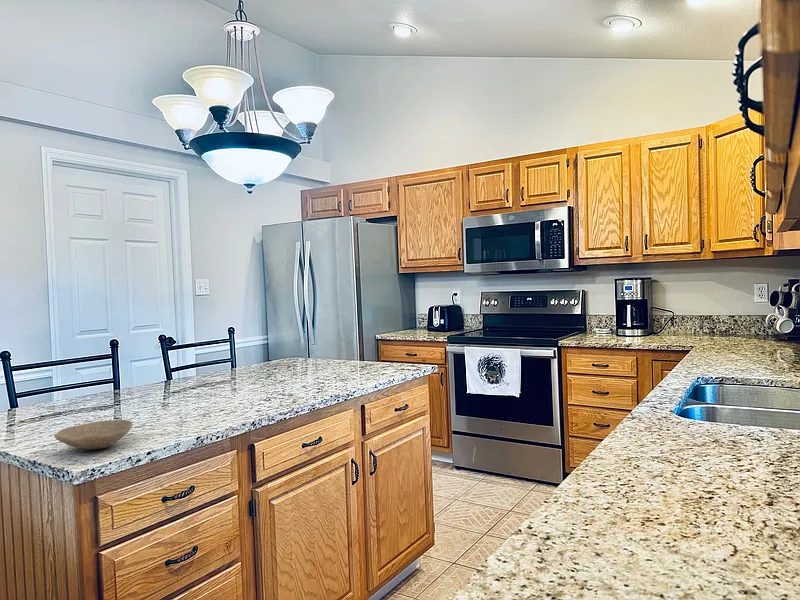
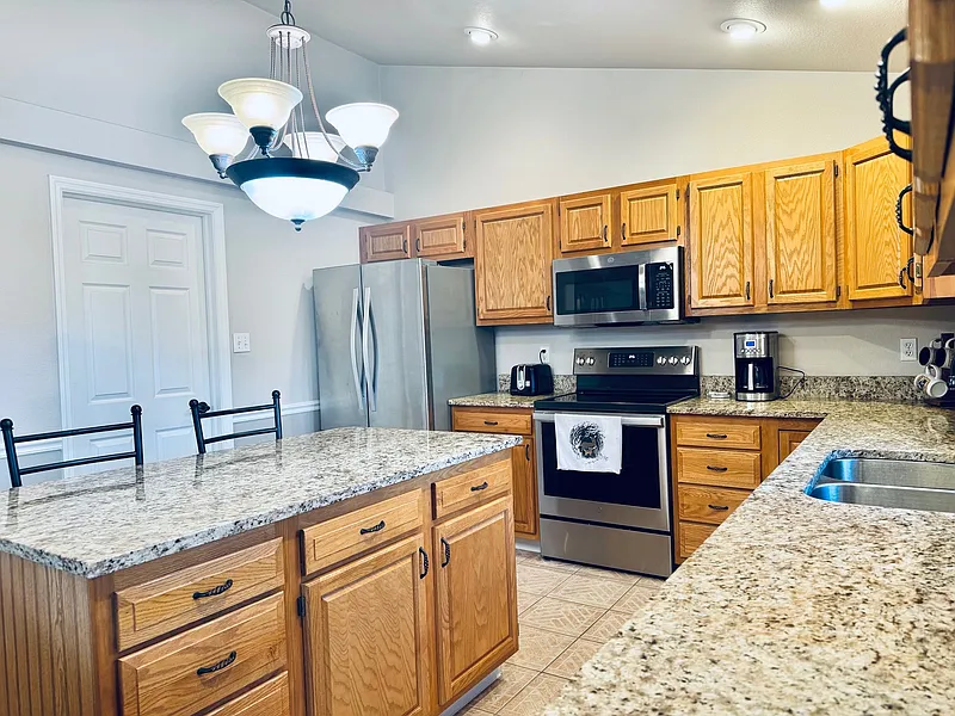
- bowl (97, 437)
